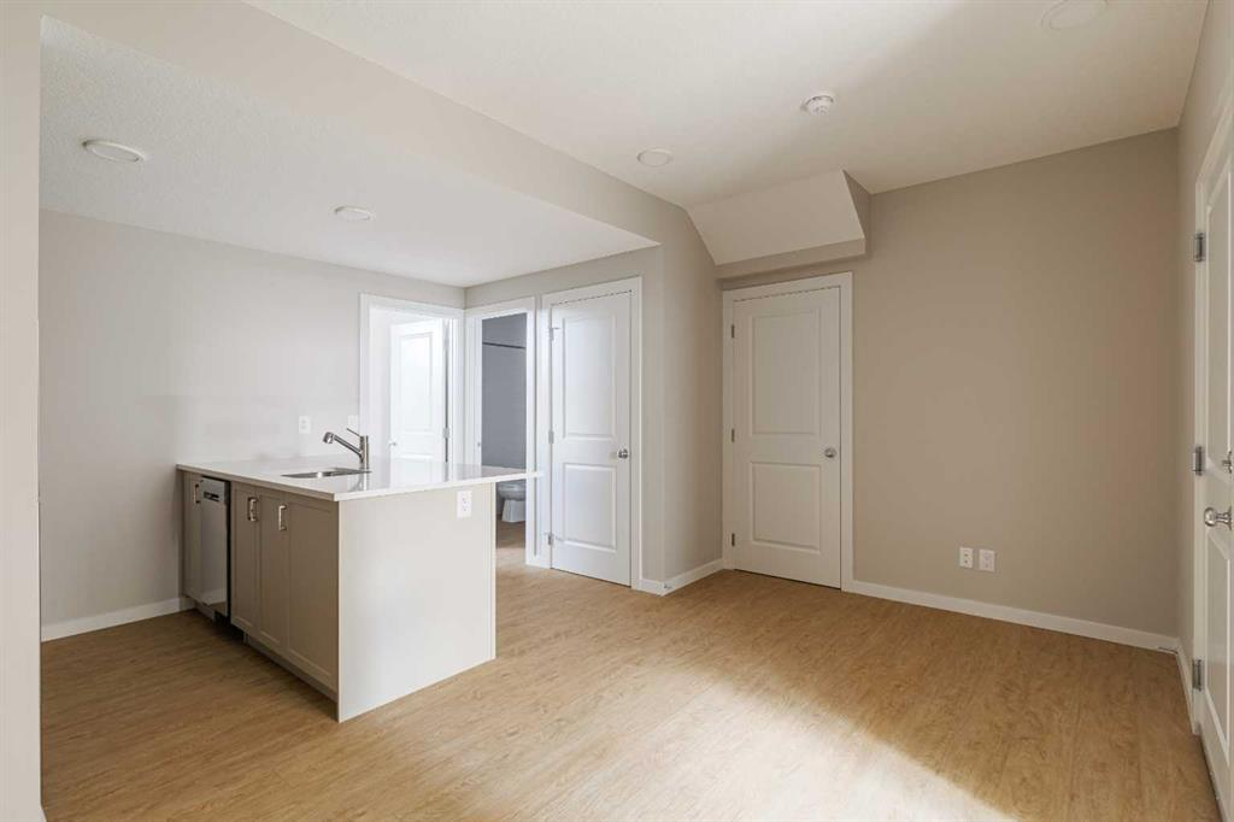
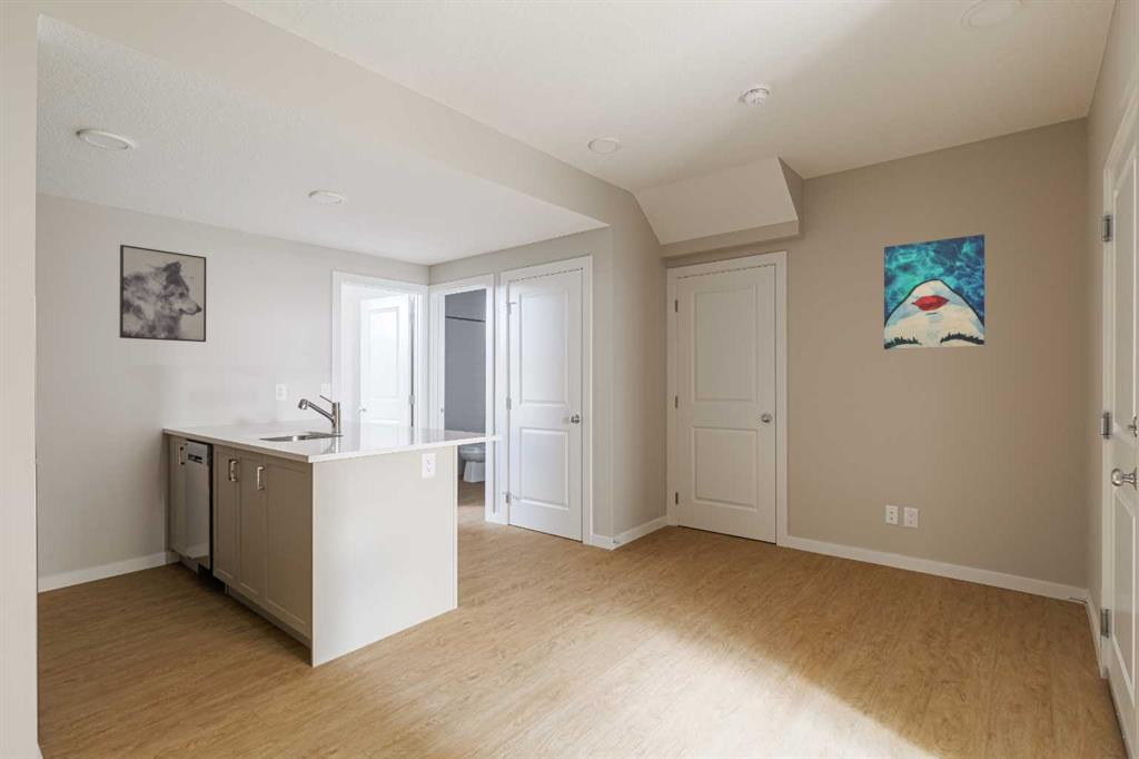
+ wall art (165, 295)
+ wall art (932, 294)
